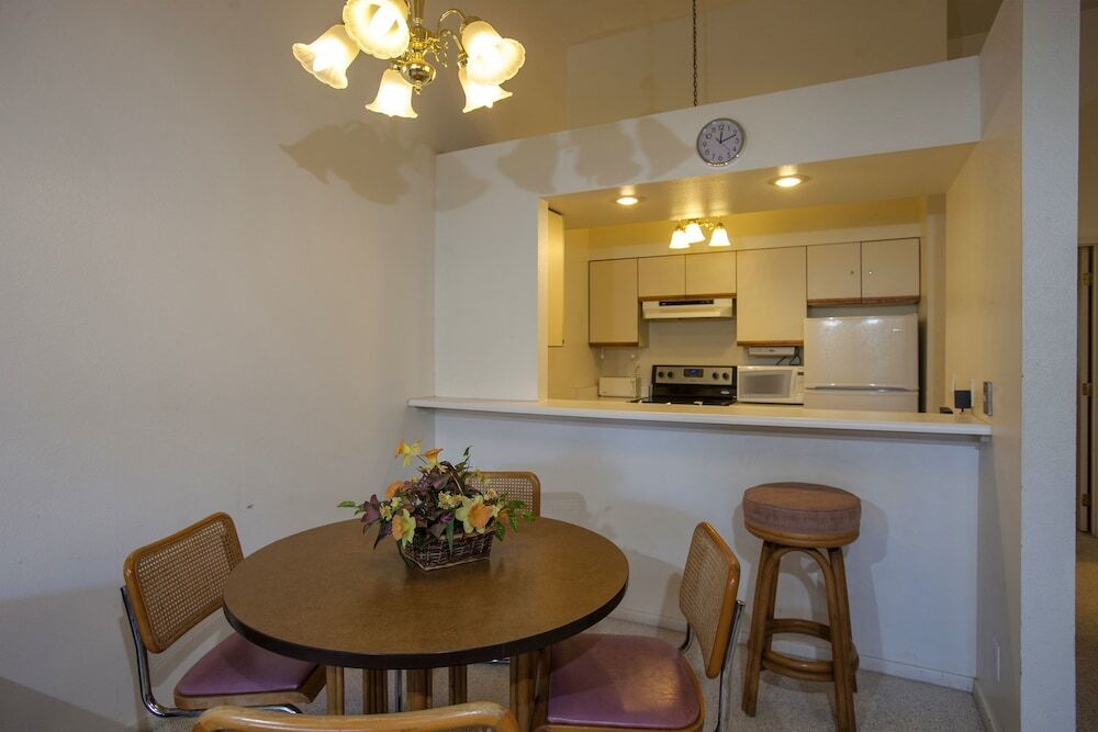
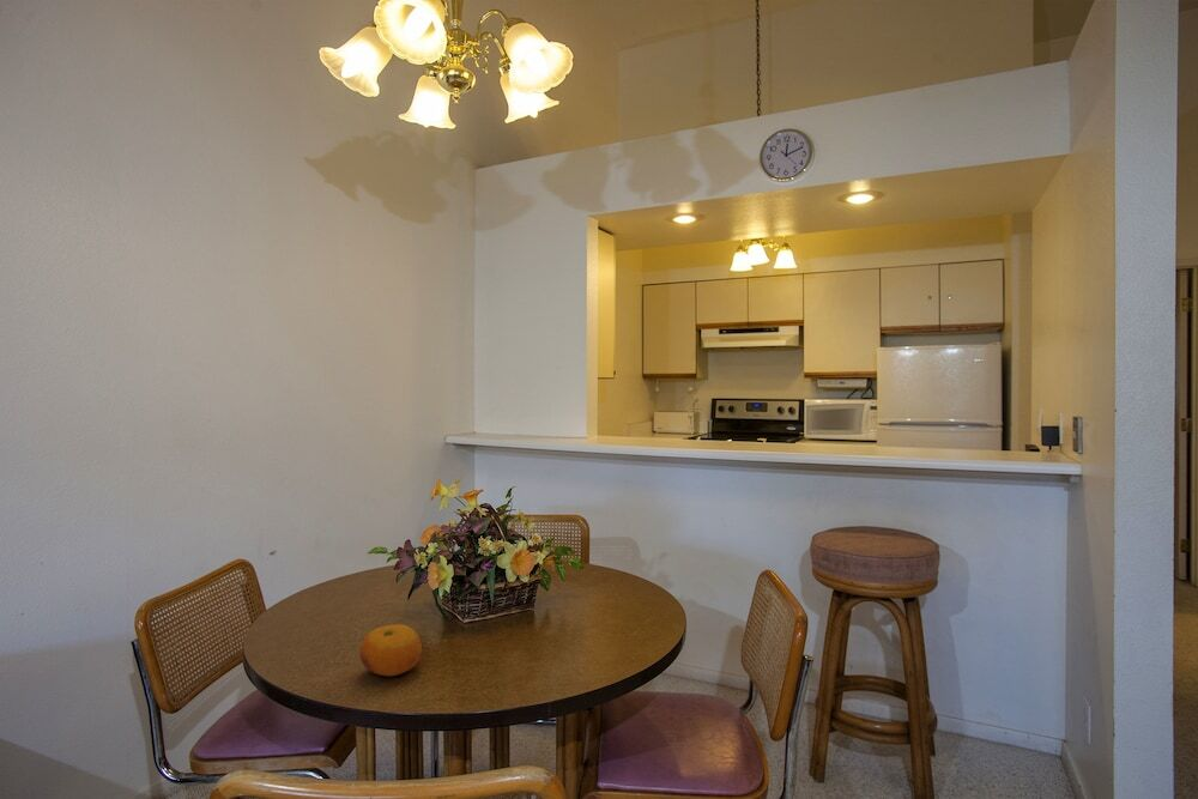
+ fruit (391, 649)
